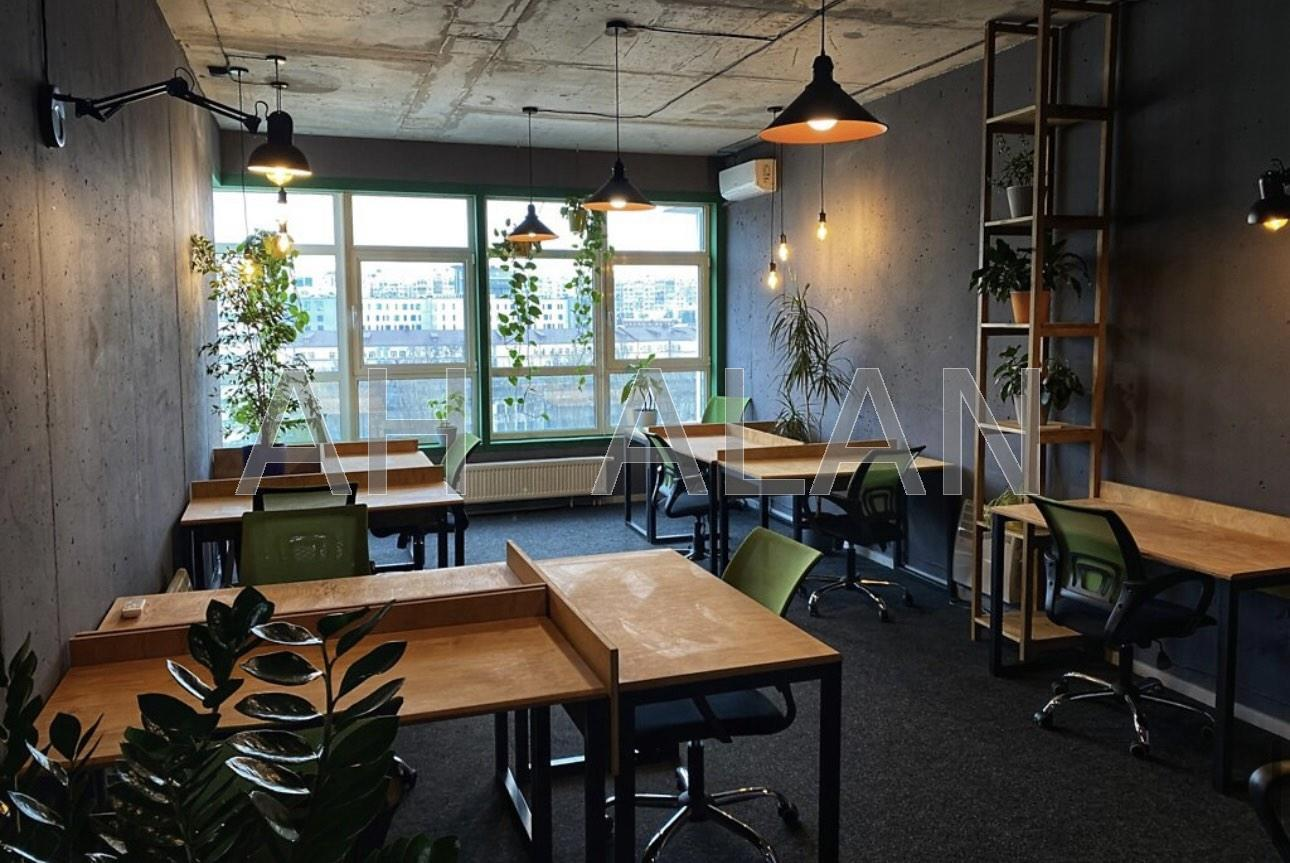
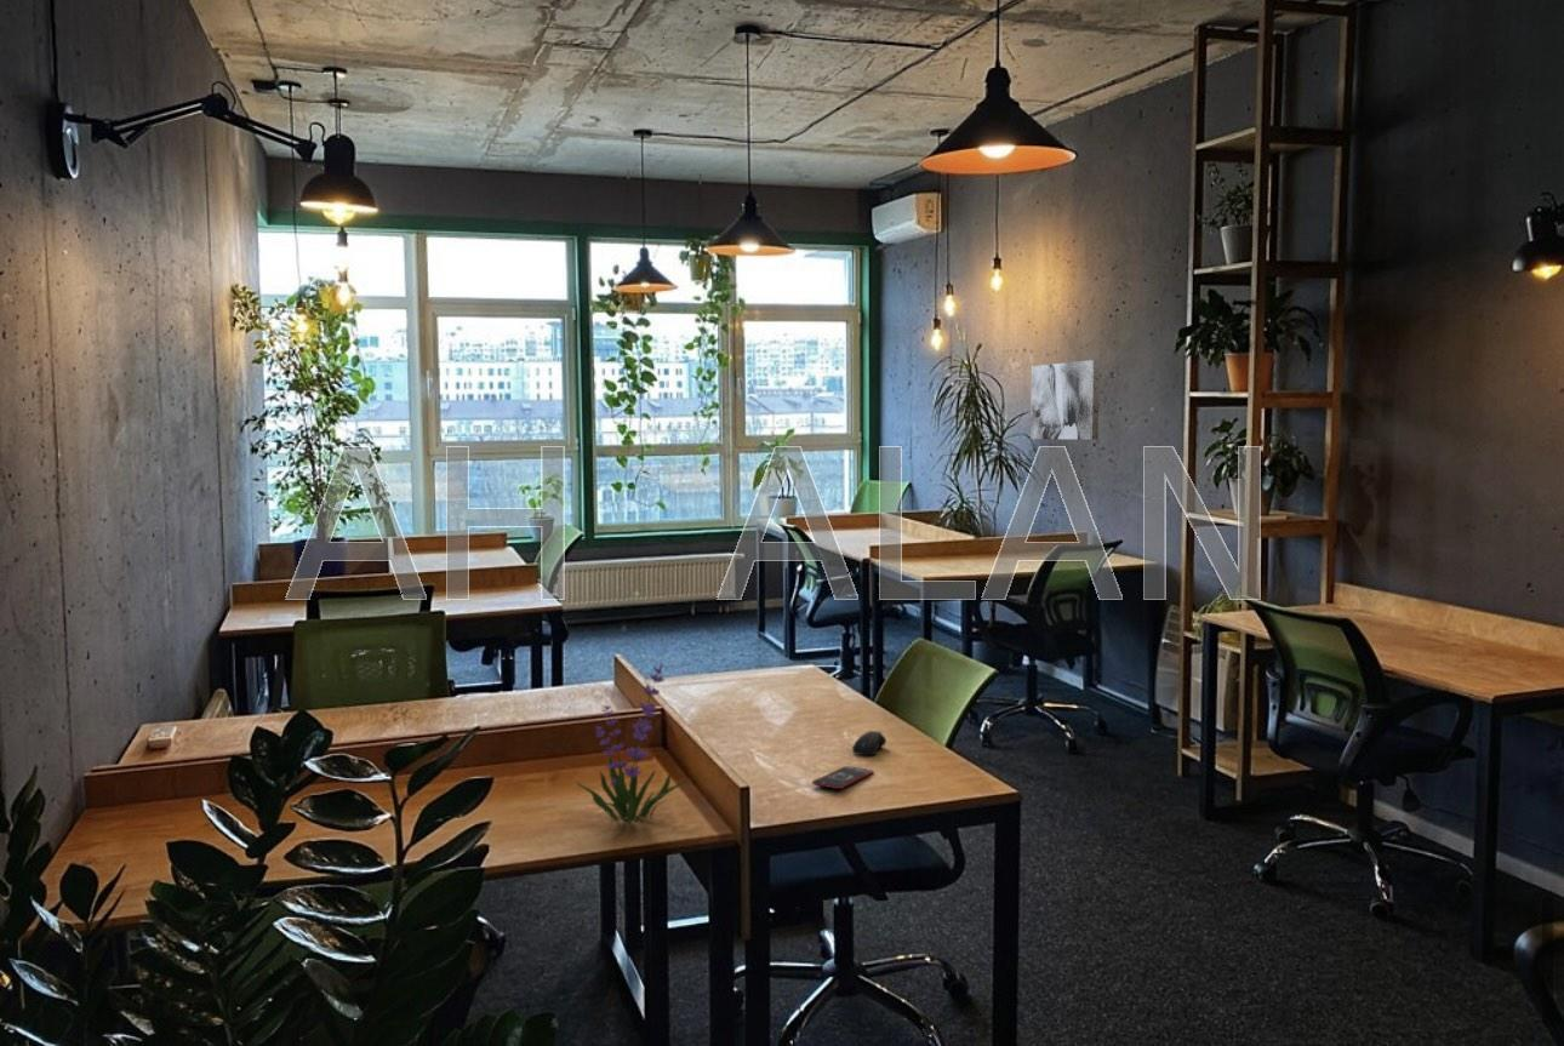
+ smartphone (843, 777)
+ plant (630, 747)
+ wall art (1063, 401)
+ computer mouse (869, 742)
